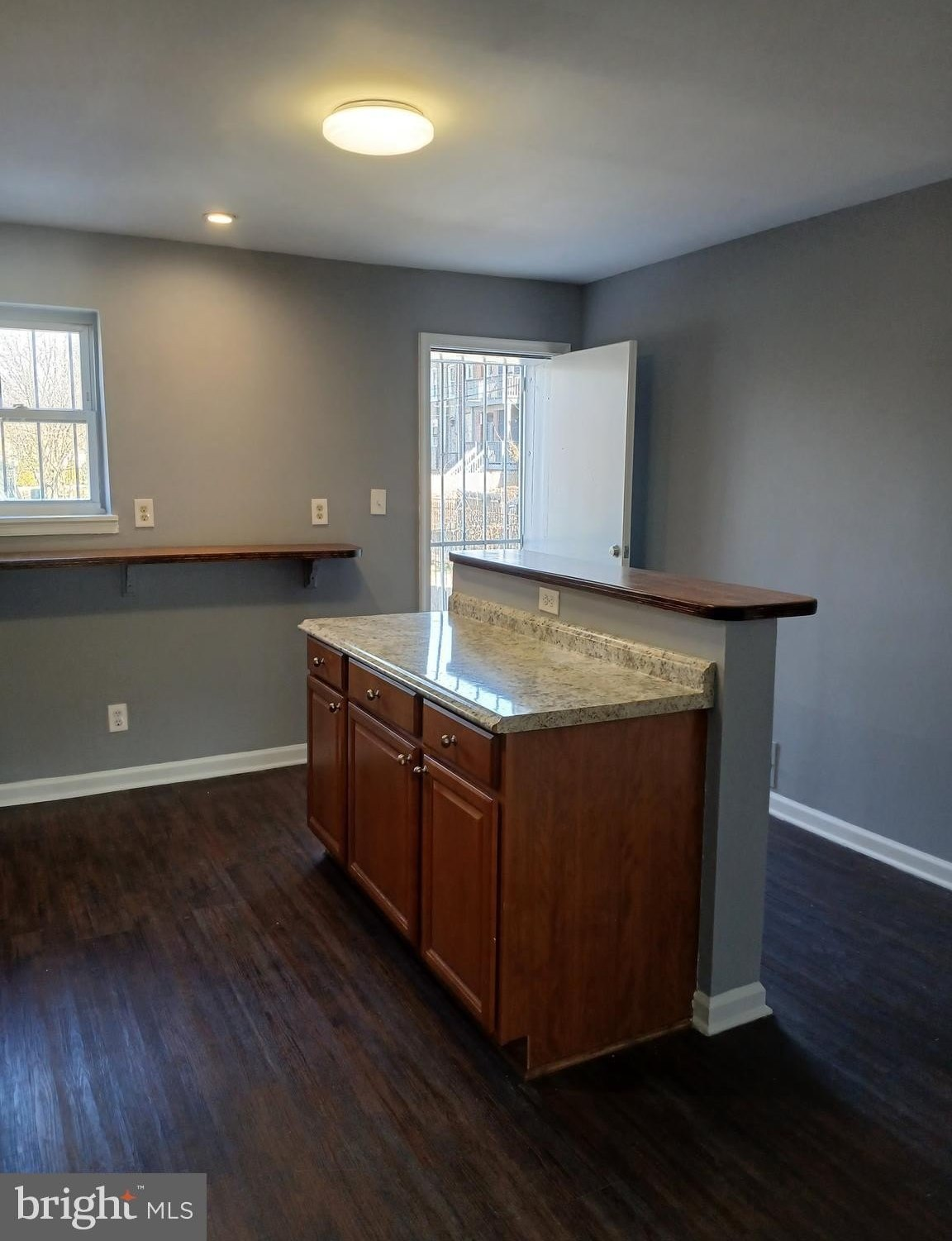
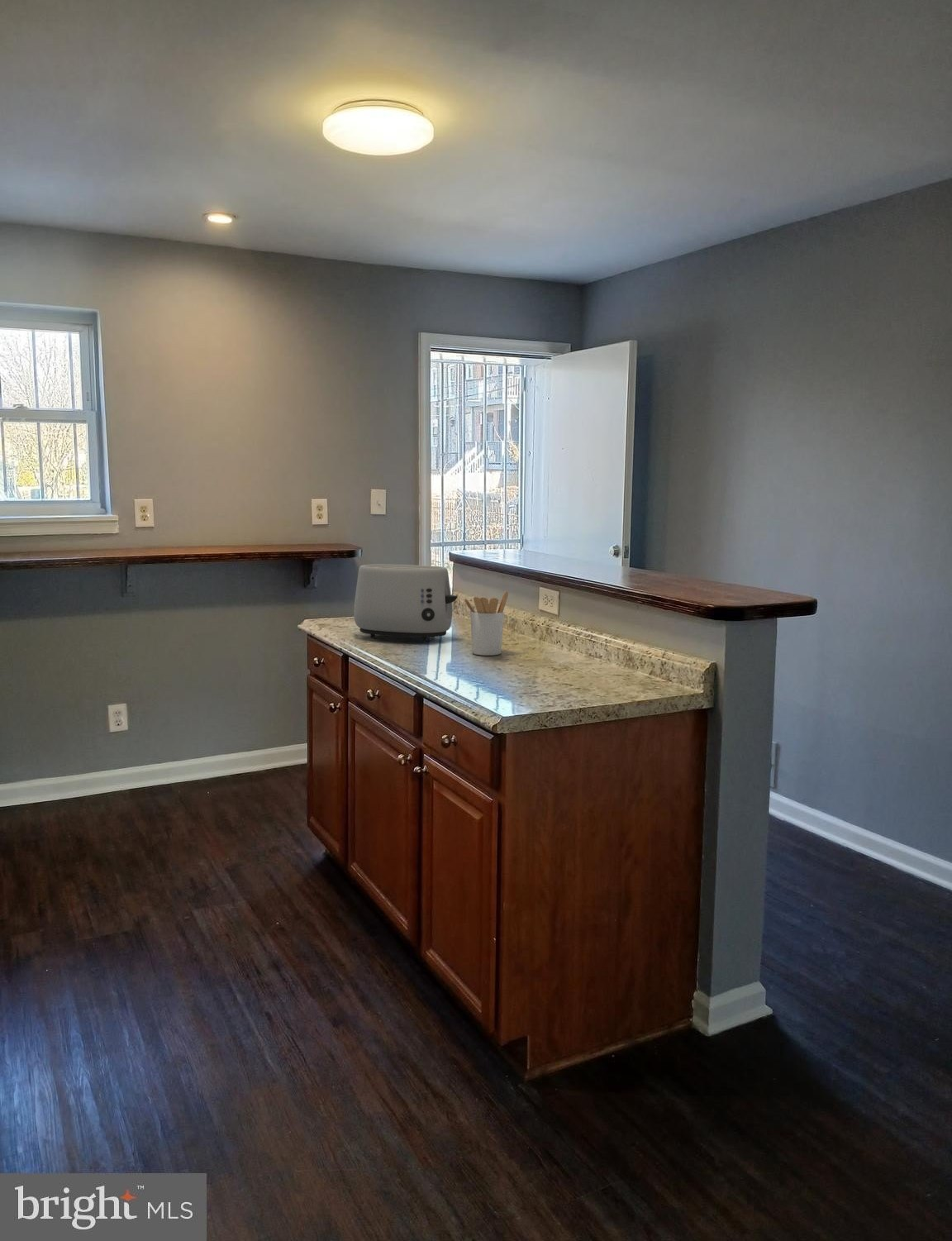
+ toaster (403, 602)
+ utensil holder (487, 623)
